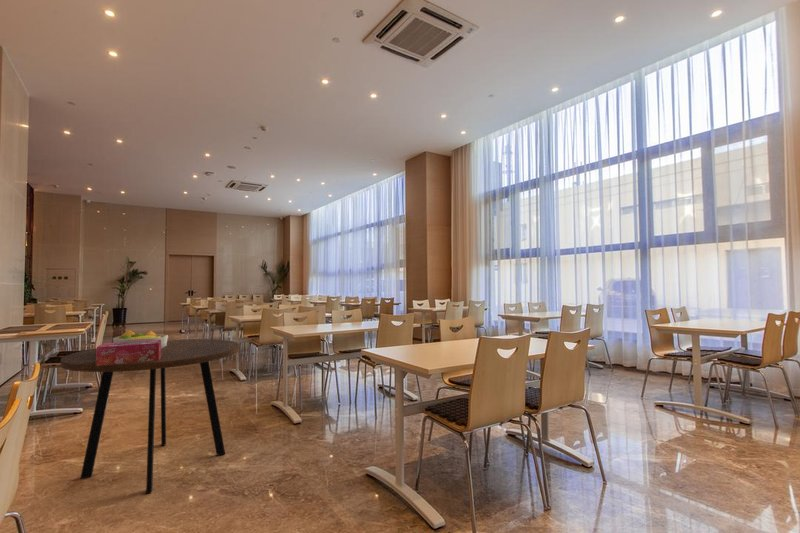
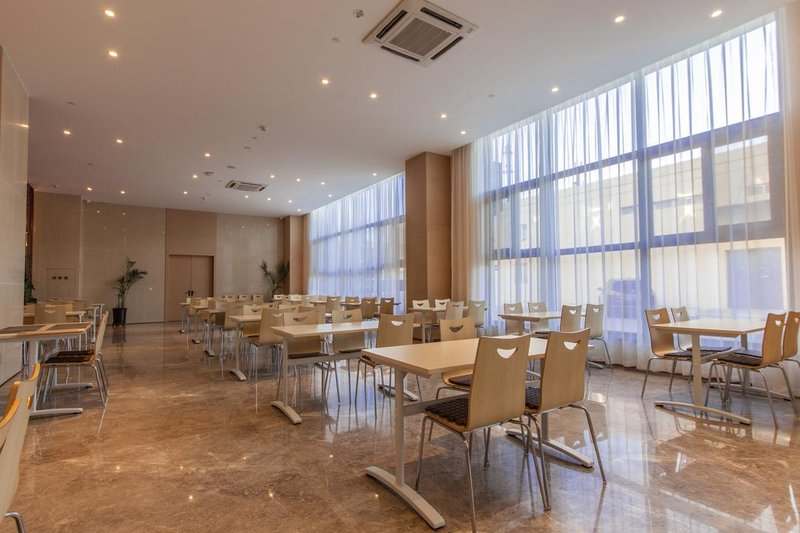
- fruit bowl (141, 340)
- tissue box (130, 351)
- dining table (161, 407)
